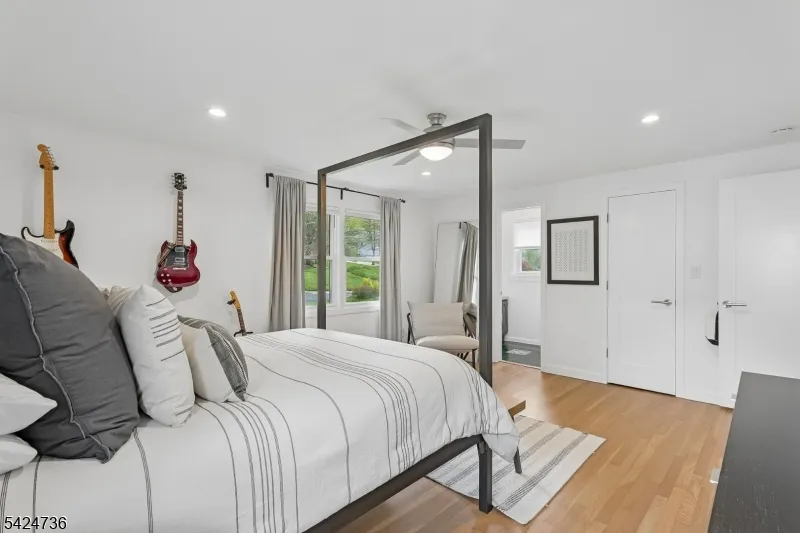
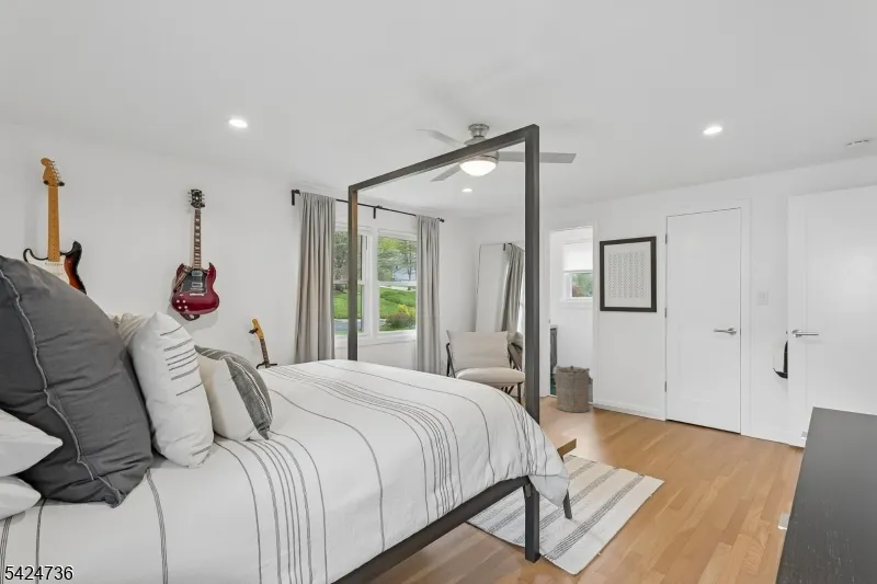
+ laundry hamper (571, 386)
